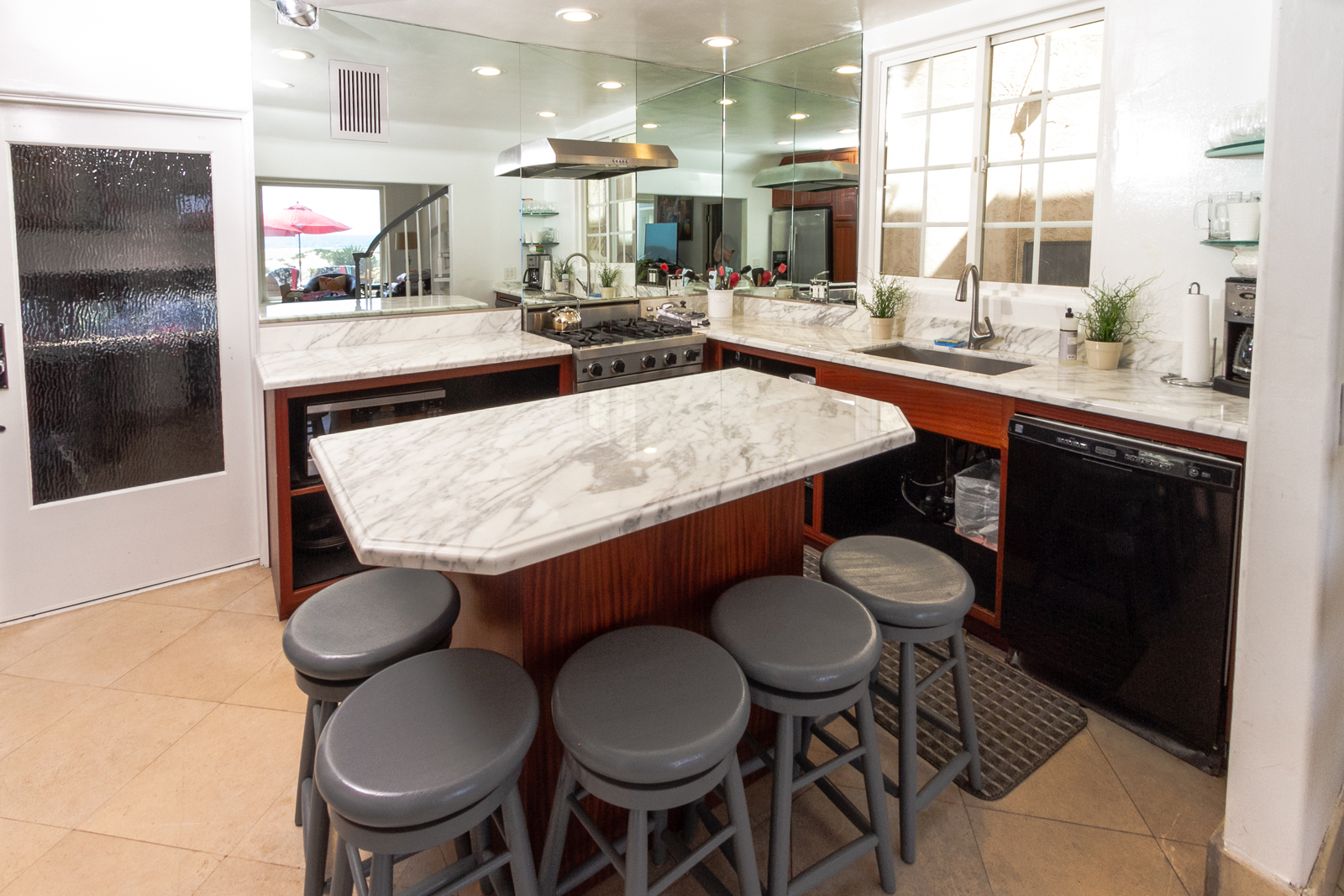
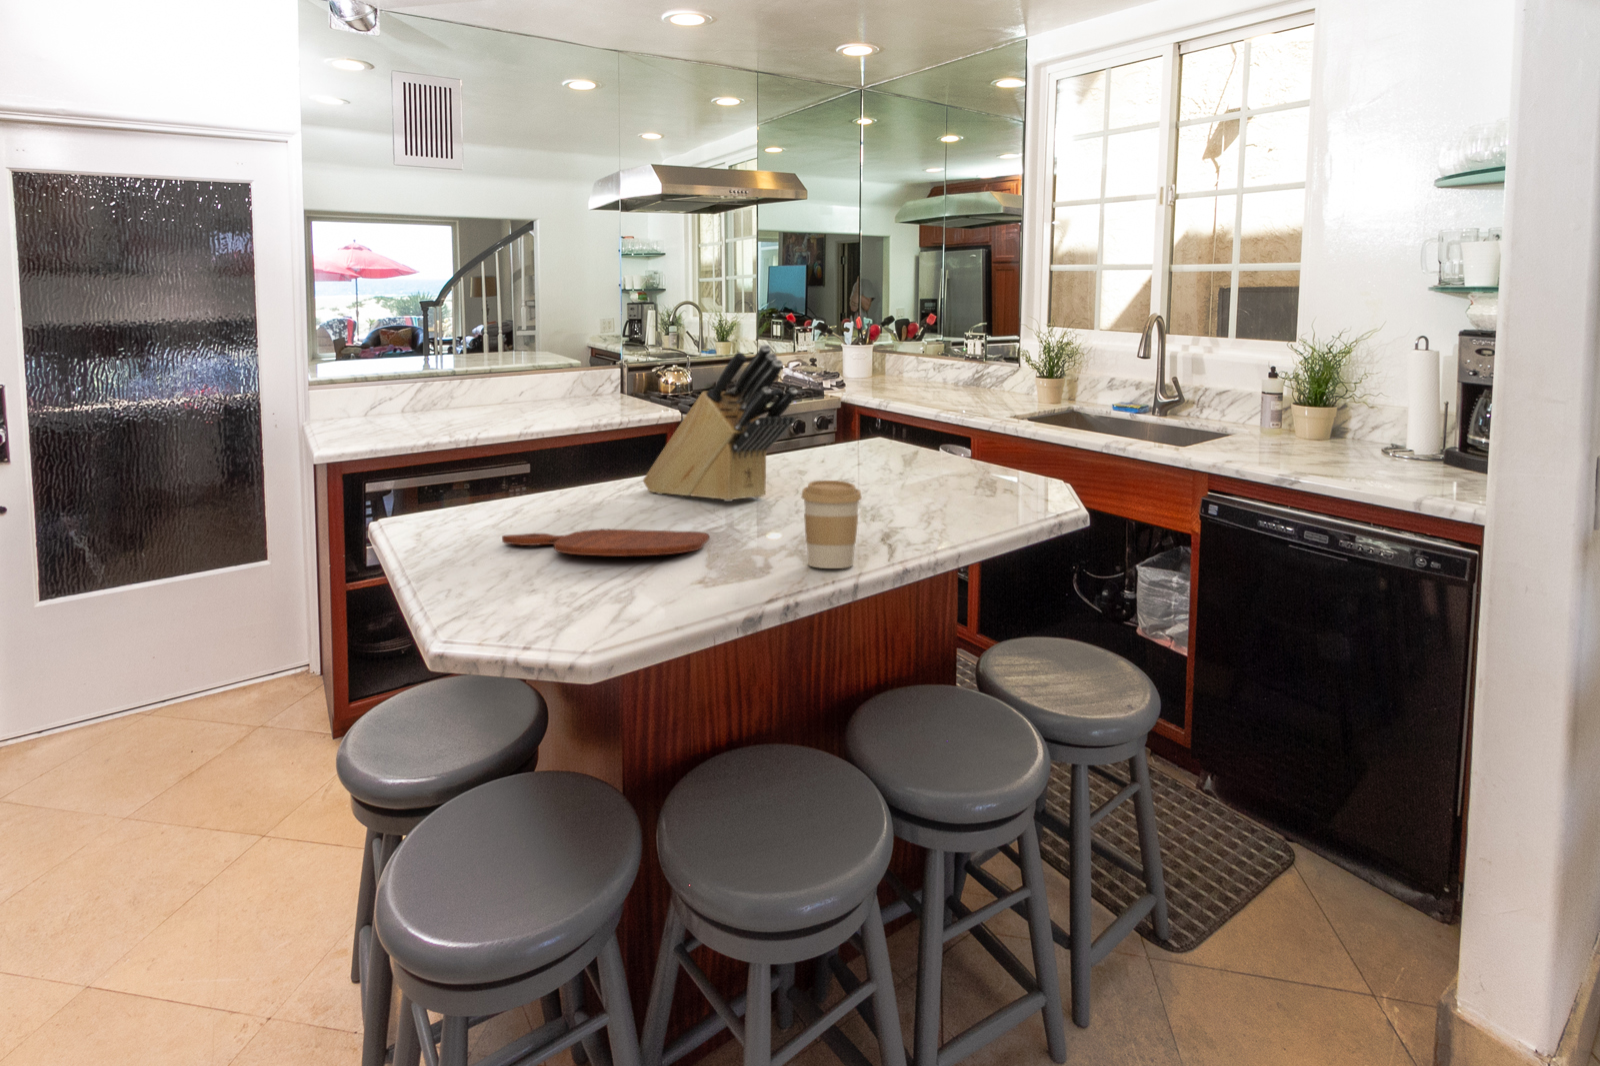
+ cutting board (604, 539)
+ coffee cup (831, 523)
+ knife block (718, 421)
